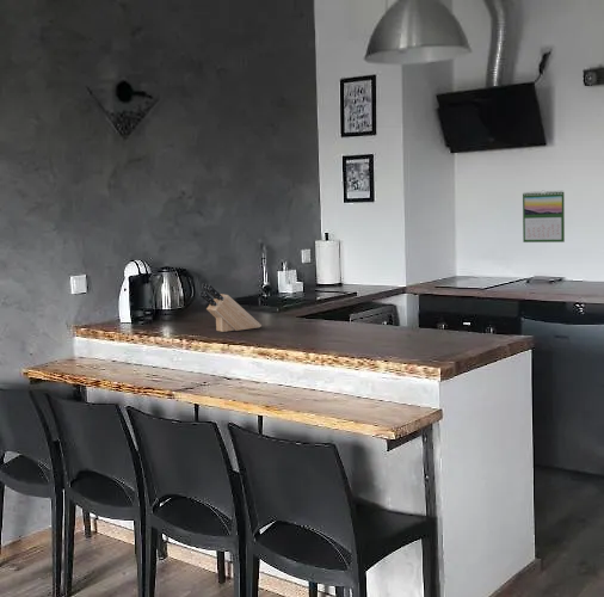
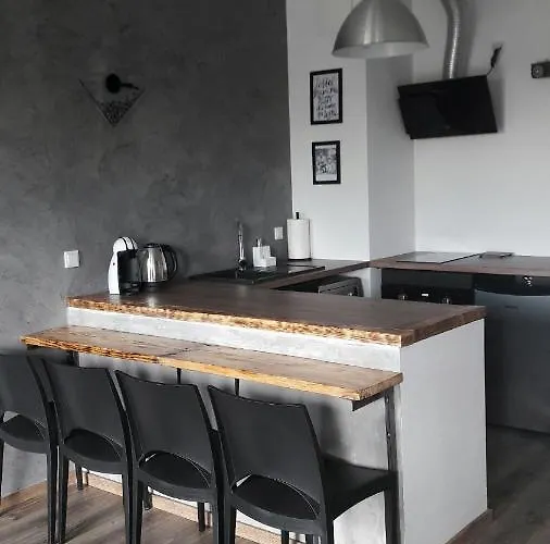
- knife block (229, 306)
- calendar (543, 216)
